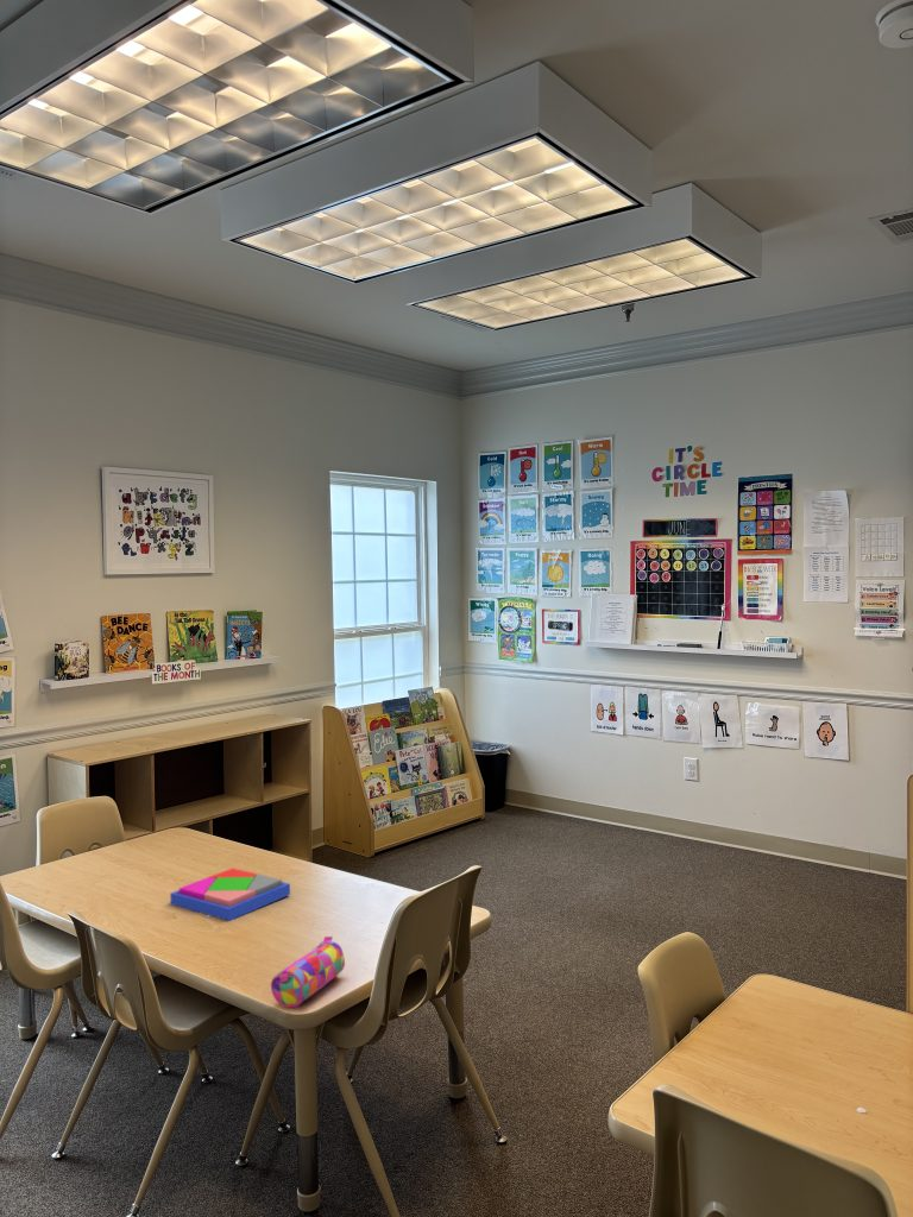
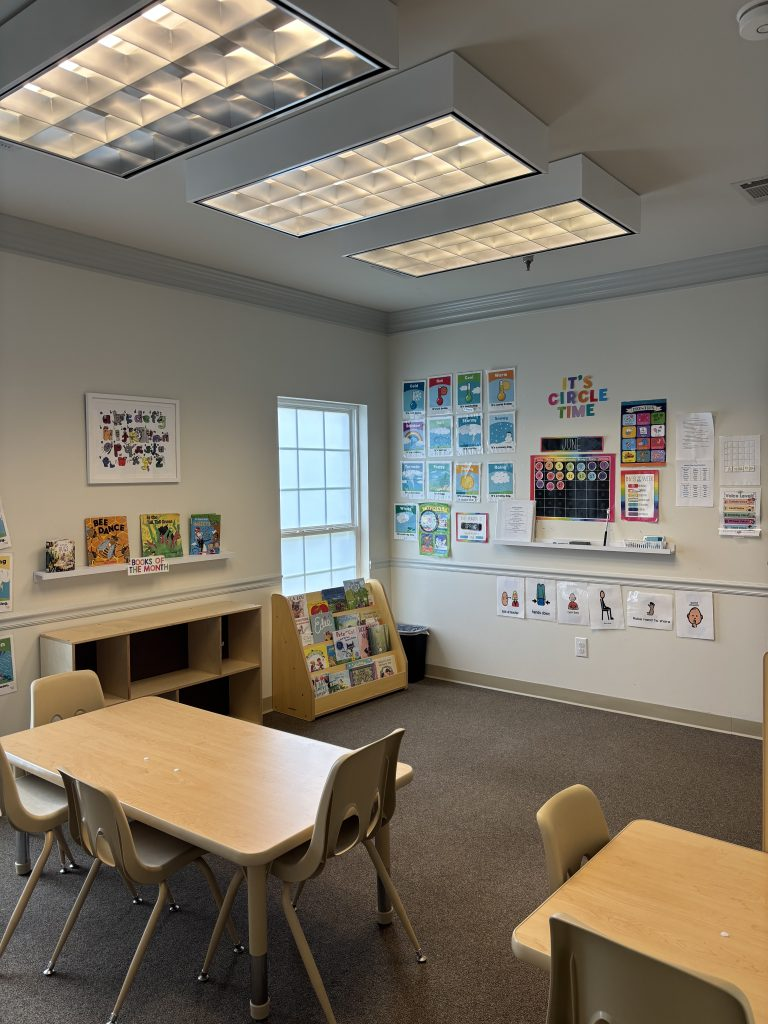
- pencil case (309, 971)
- puzzle (231, 891)
